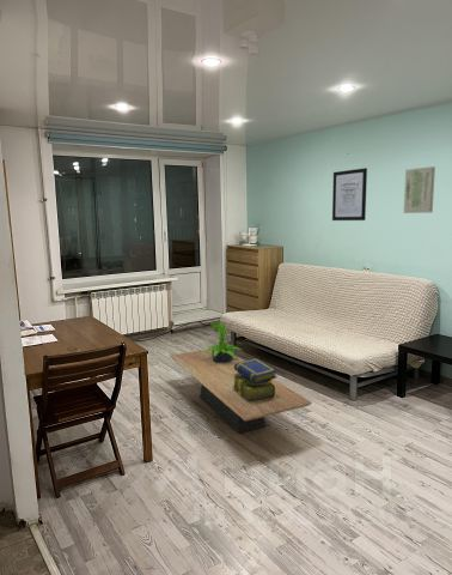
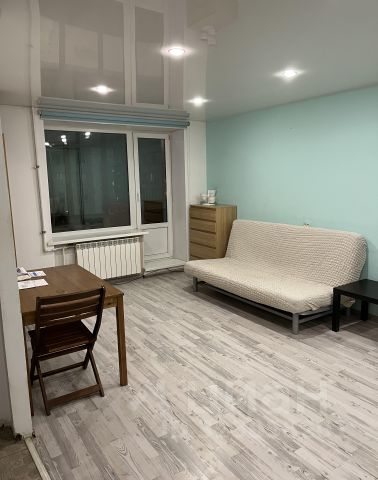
- potted plant (222, 340)
- wall art (419, 190)
- stack of books (255, 379)
- coffee table (230, 393)
- wall art (348, 195)
